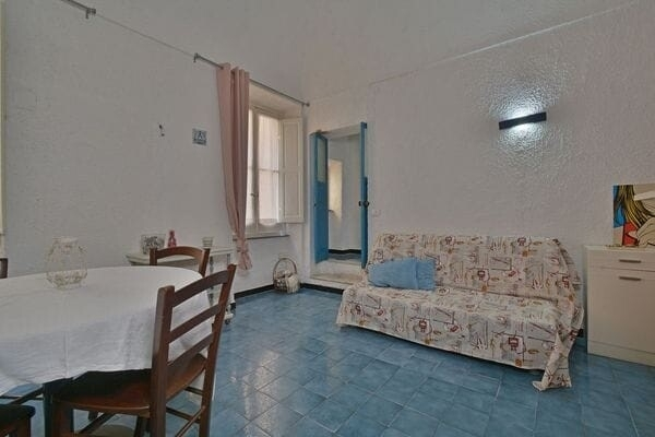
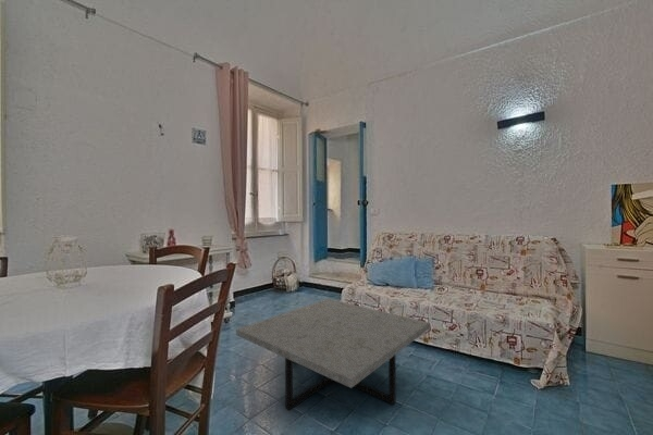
+ coffee table (335, 351)
